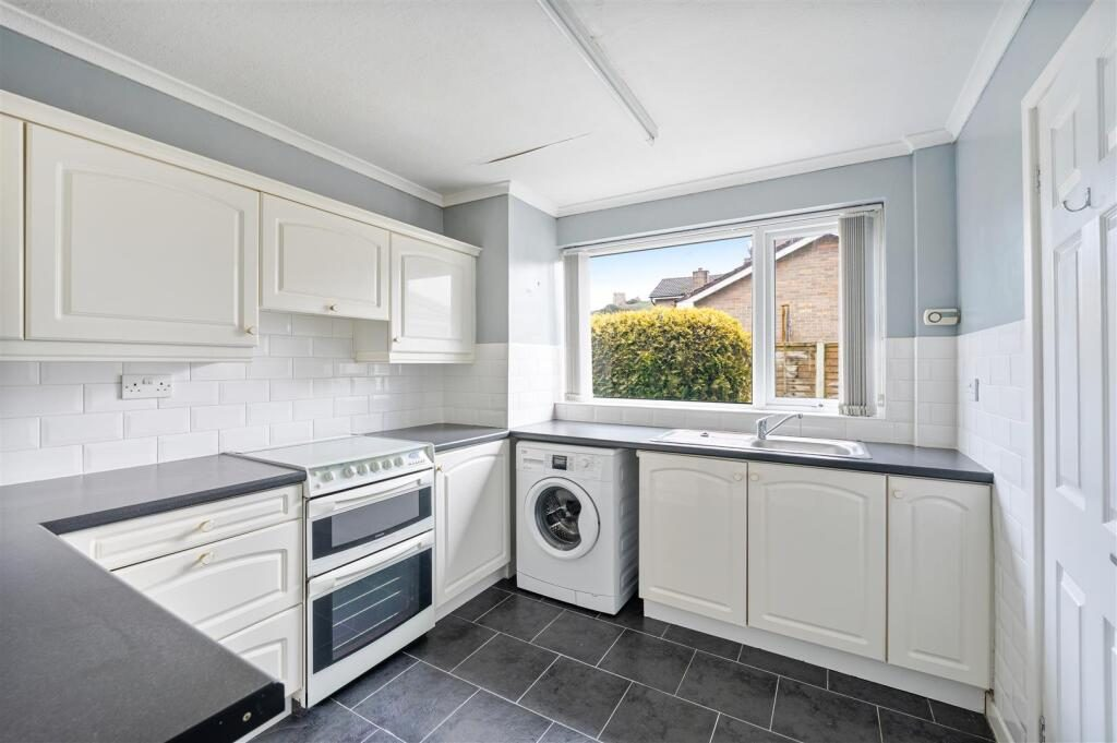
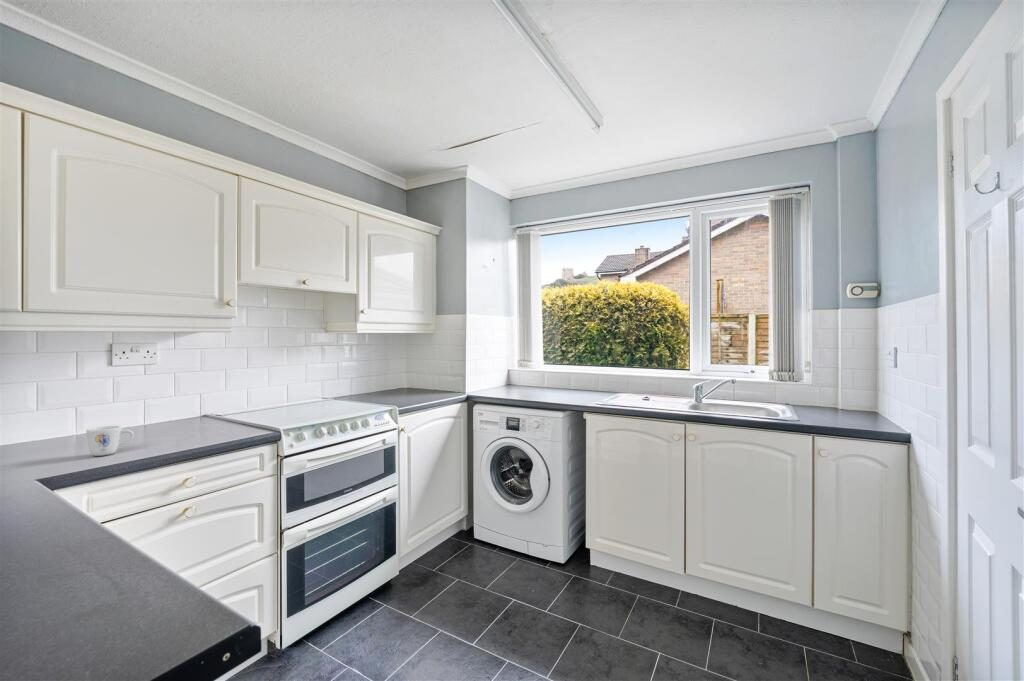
+ mug (110, 440)
